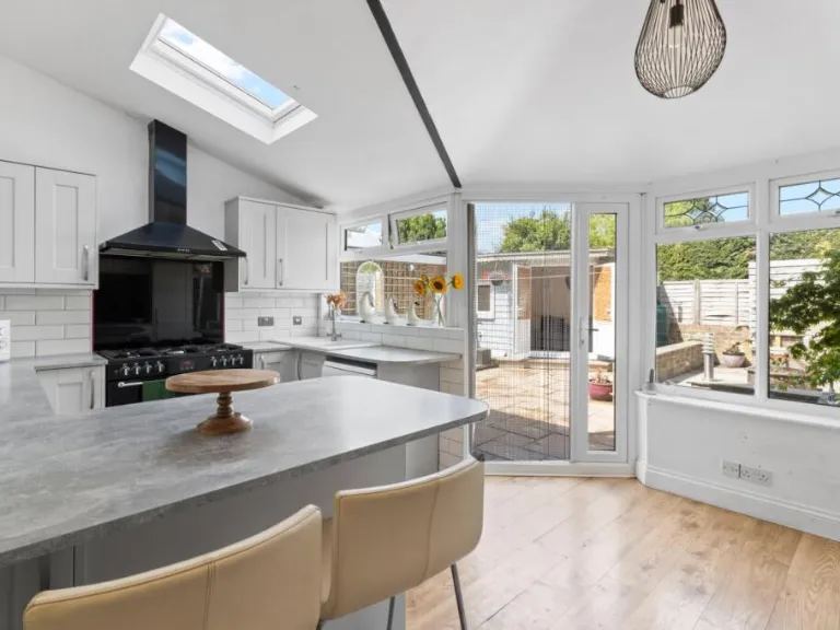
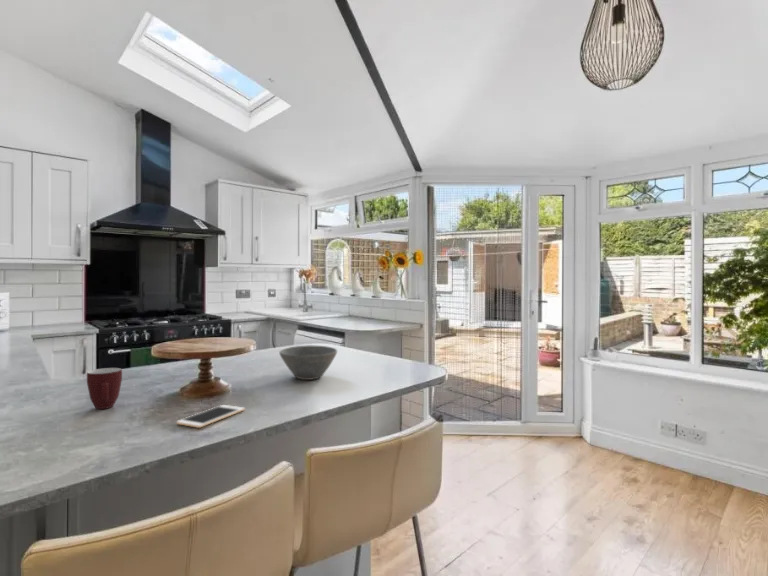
+ mug (105, 389)
+ cell phone (212, 415)
+ bowl (308, 363)
